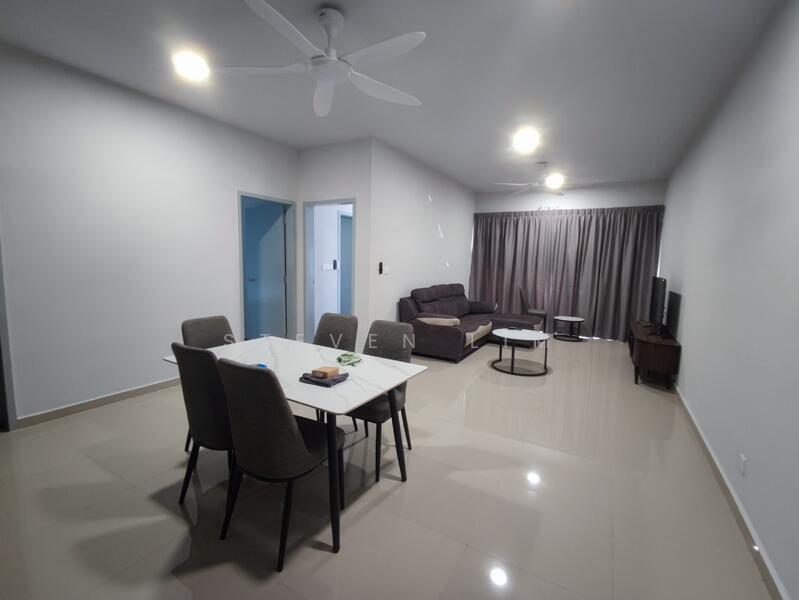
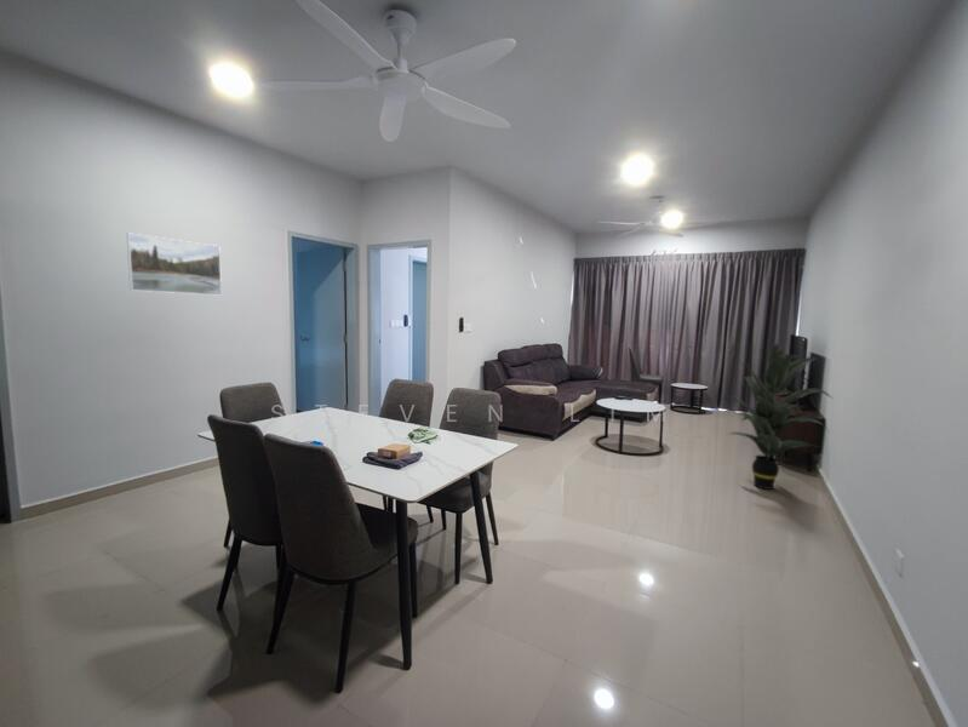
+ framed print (177, 267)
+ indoor plant (774, 416)
